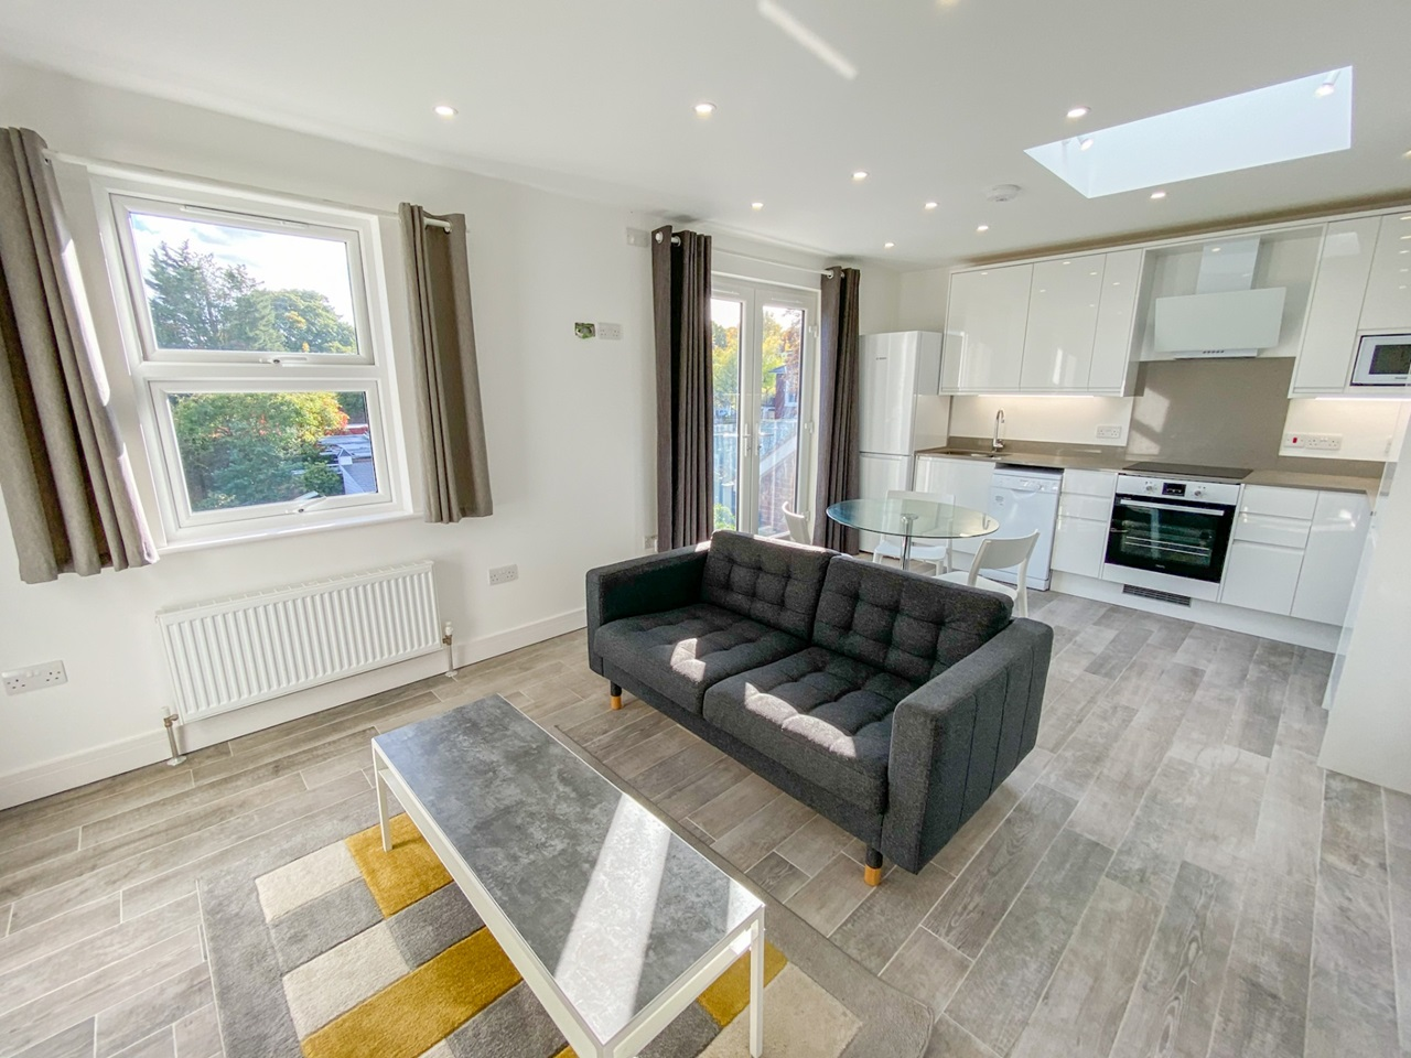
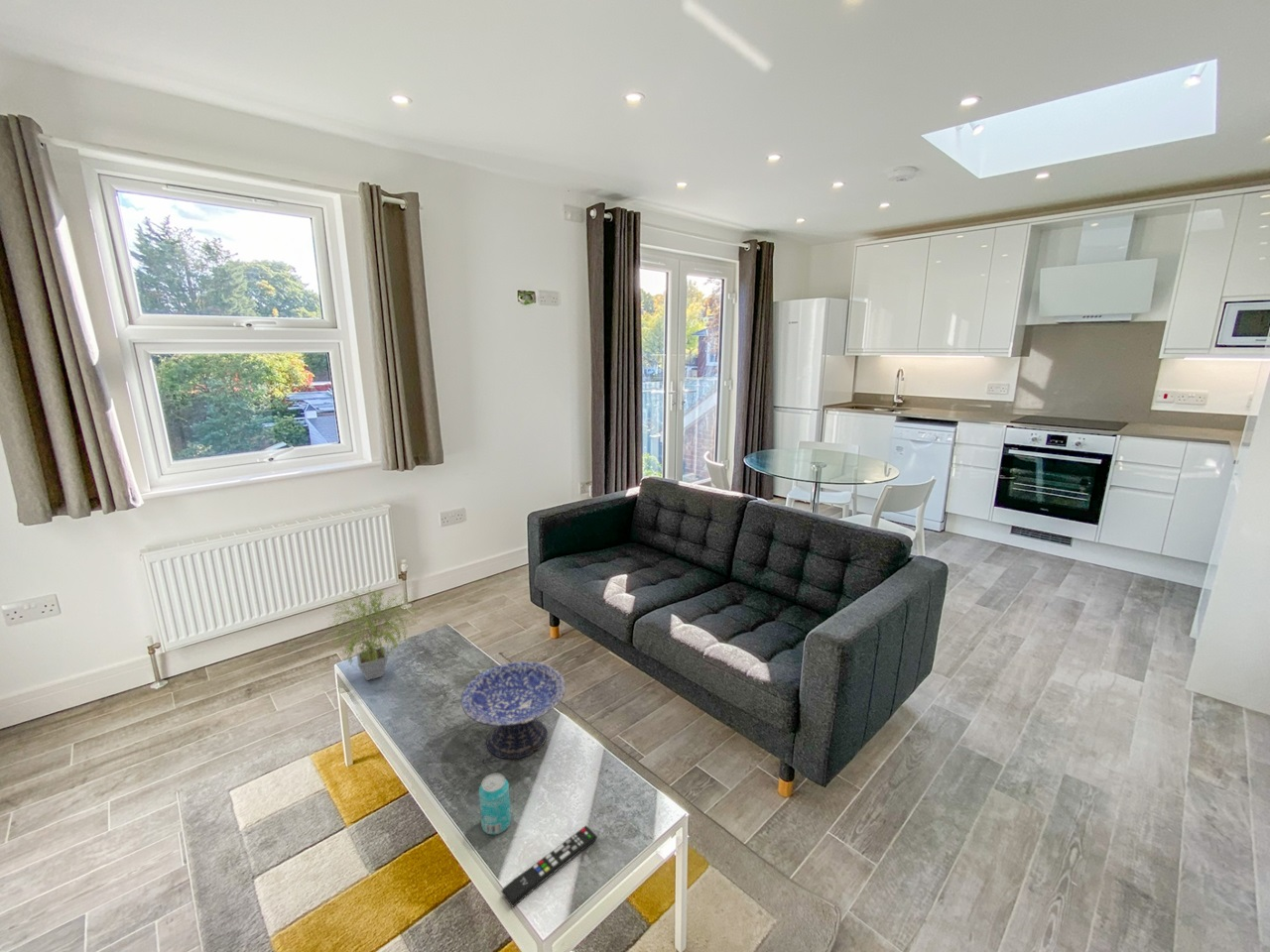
+ potted plant (375, 630)
+ beverage can (494, 802)
+ decorative bowl (515, 713)
+ remote control (552, 862)
